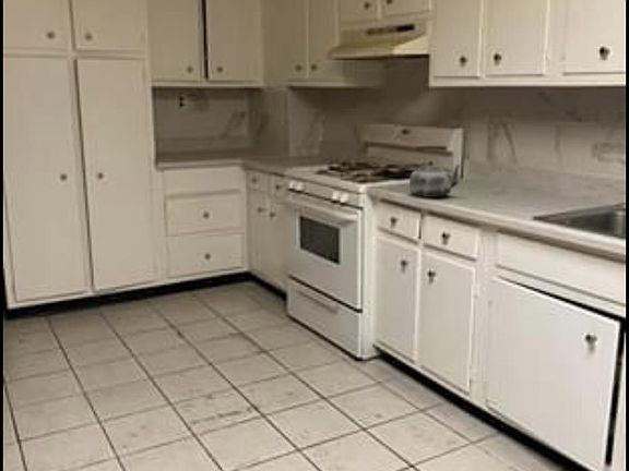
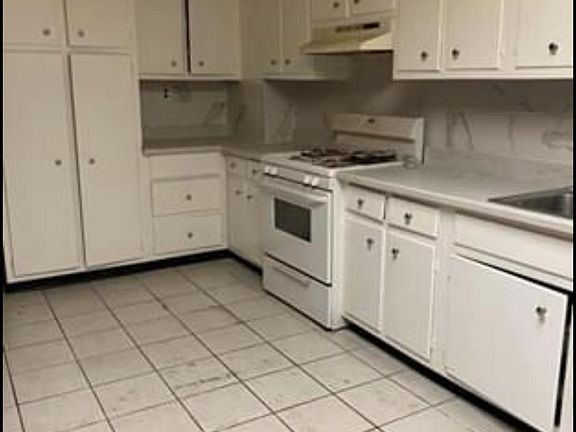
- kettle (436, 170)
